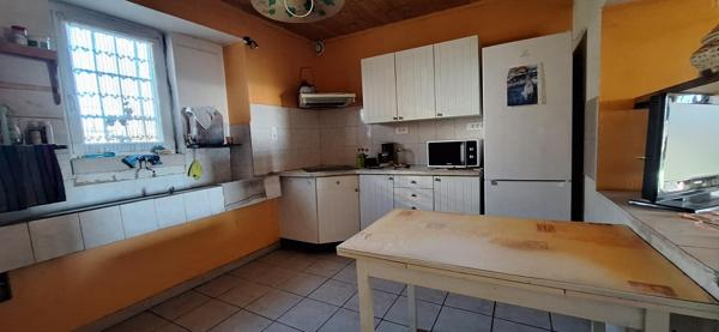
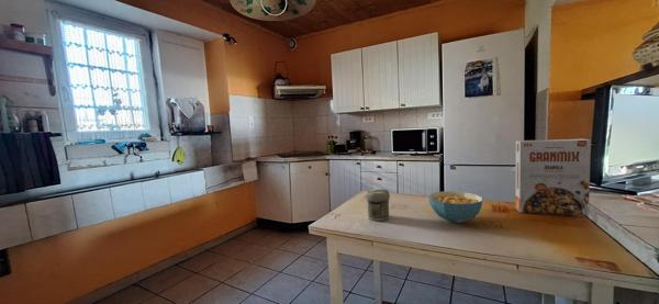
+ cereal box (550, 176)
+ jar (378, 203)
+ cereal bowl (455, 209)
